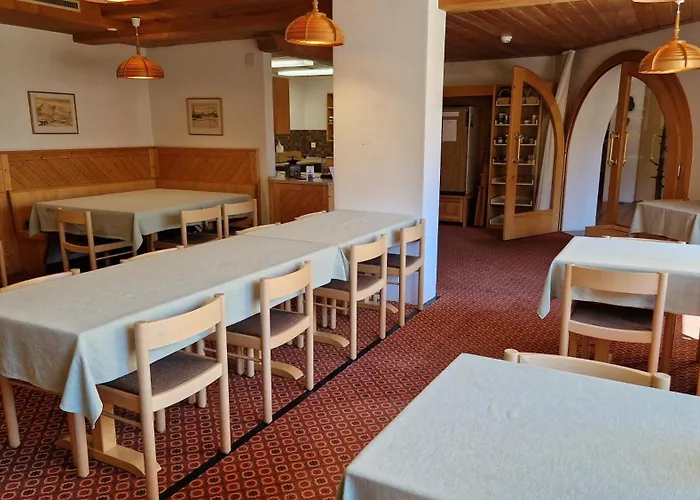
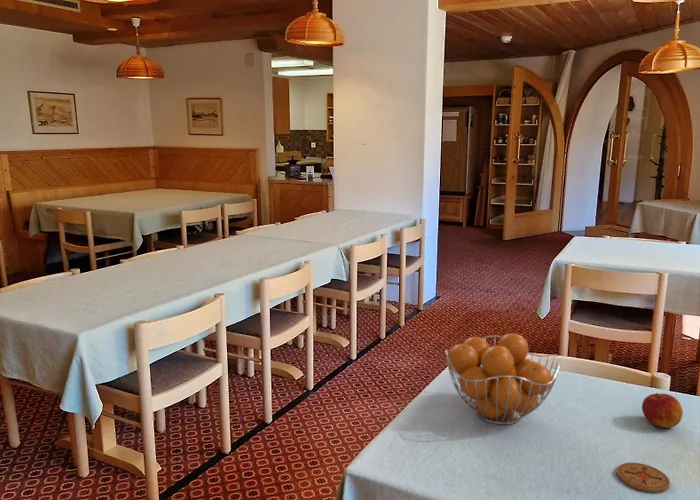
+ coaster (642, 476)
+ fruit basket (500, 376)
+ apple (662, 408)
